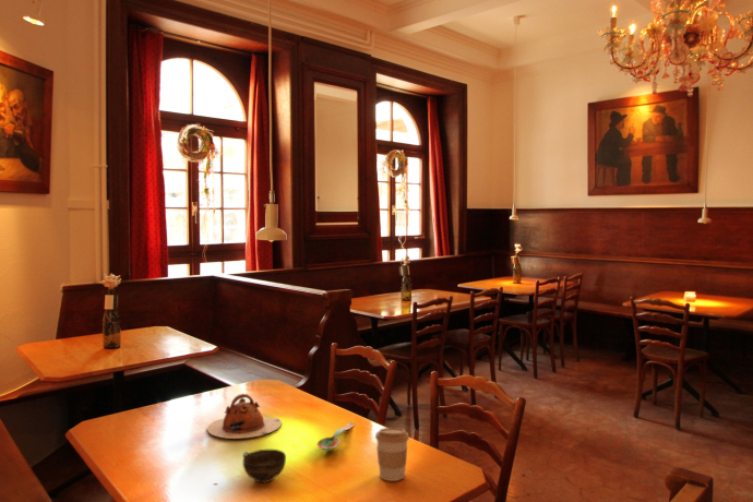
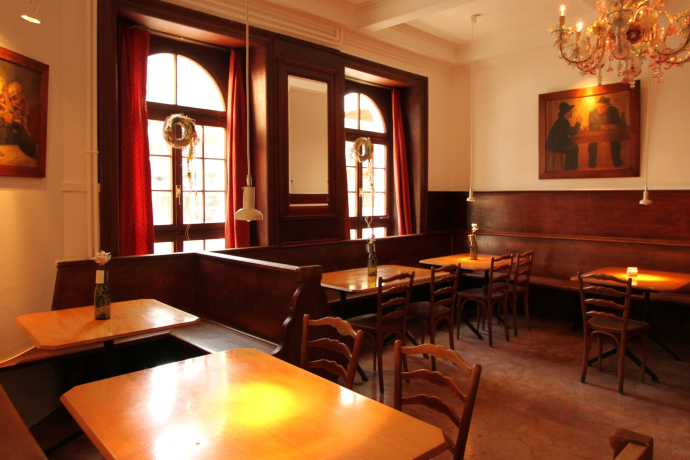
- cup (261, 466)
- teapot (244, 409)
- coffee cup (392, 452)
- spoon (338, 434)
